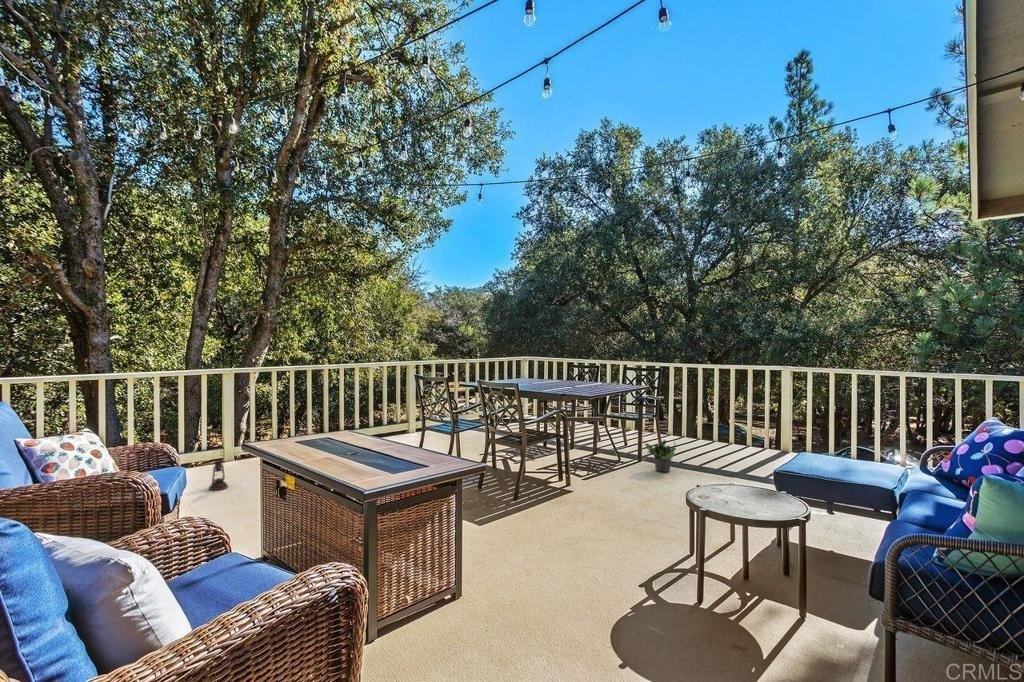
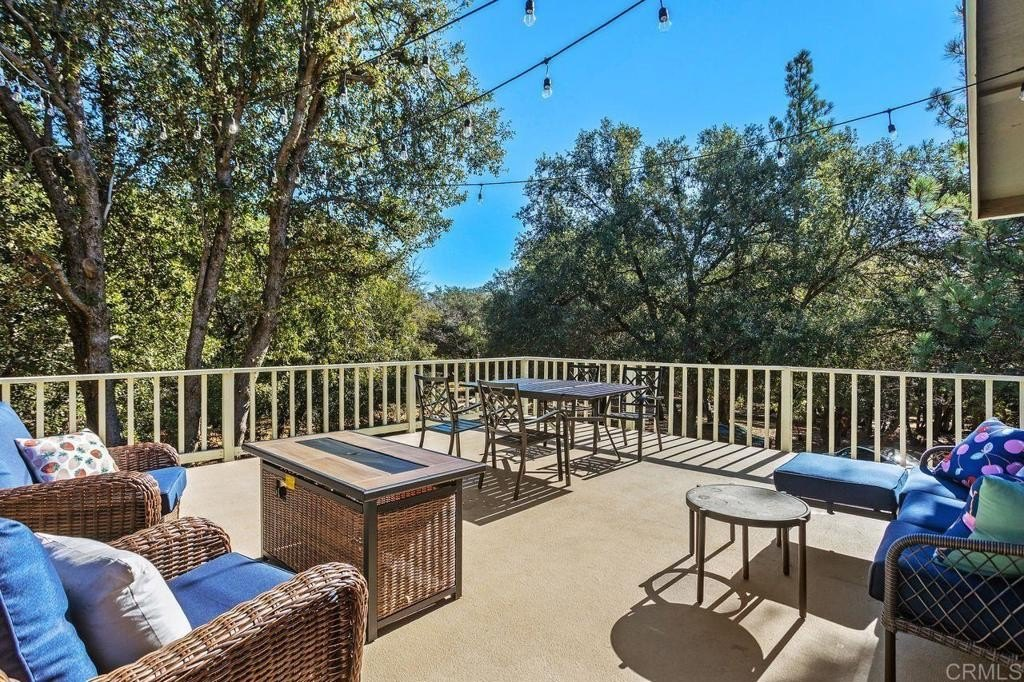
- potted plant (659, 453)
- lantern (218, 468)
